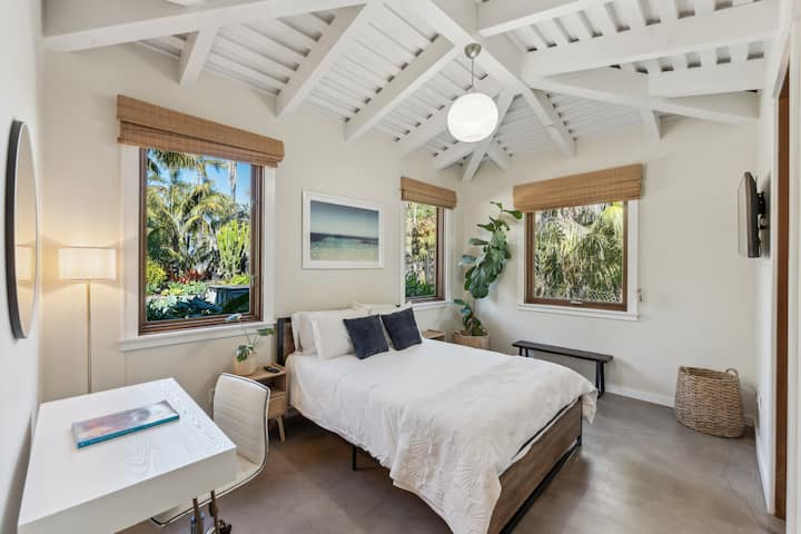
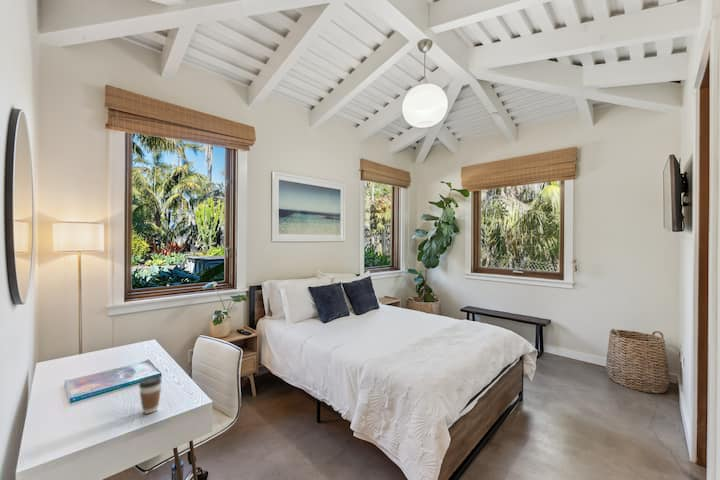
+ coffee cup (150, 394)
